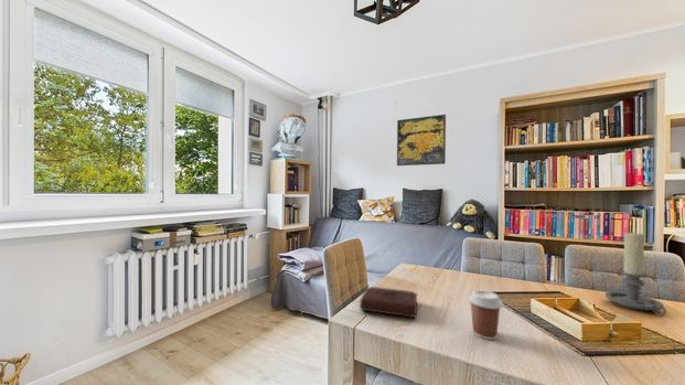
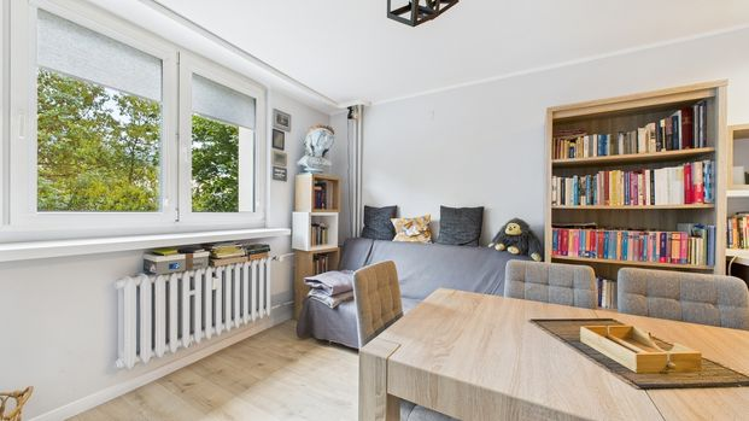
- coffee cup (484, 313)
- candle holder (638, 269)
- book (389, 300)
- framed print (420, 141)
